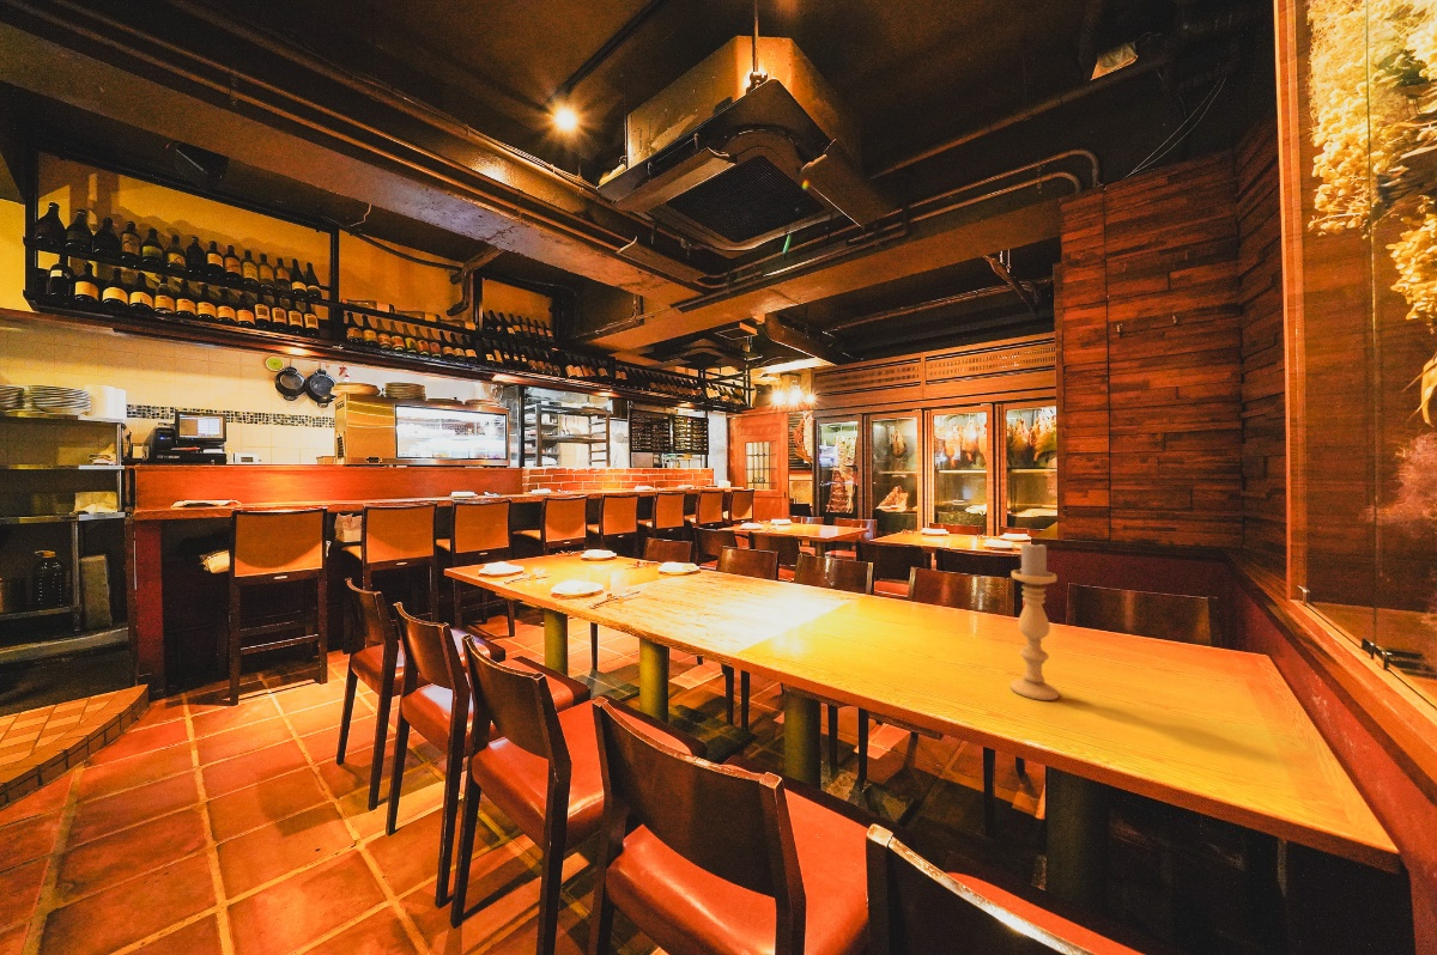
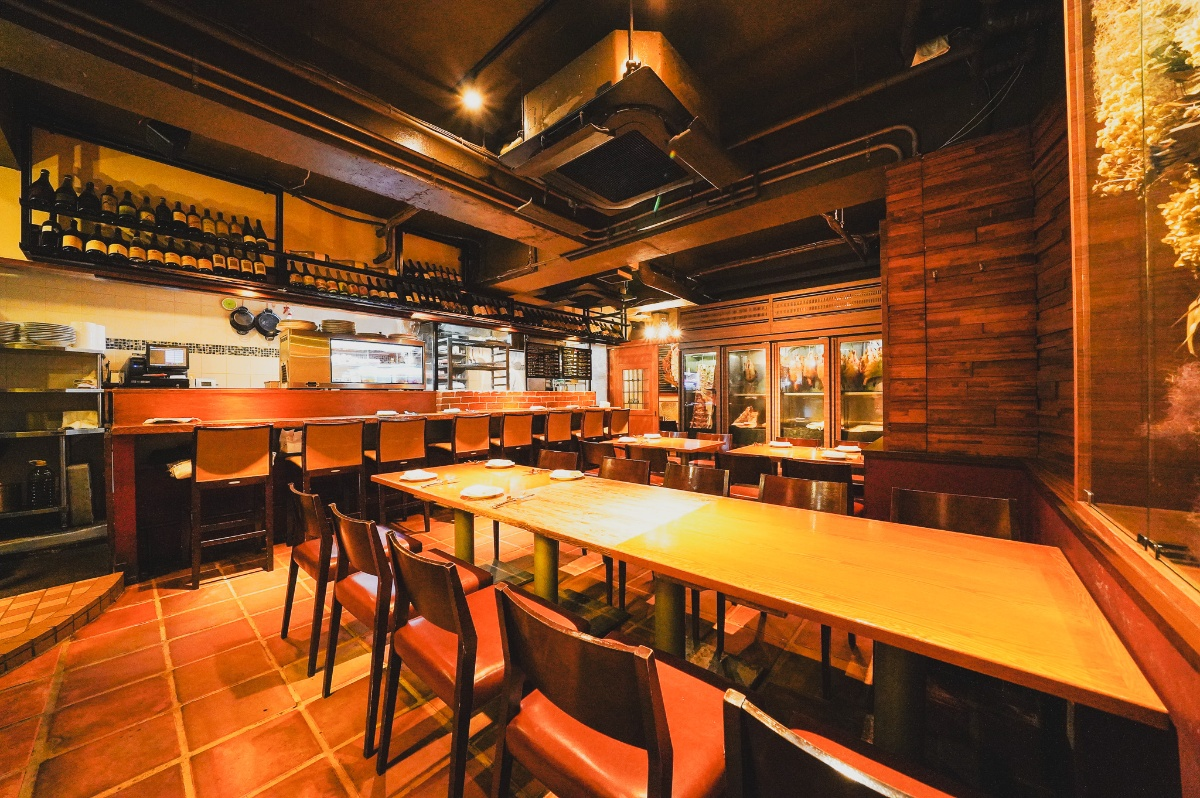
- candle holder (1033, 615)
